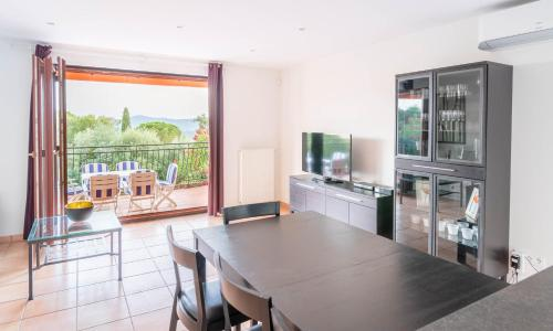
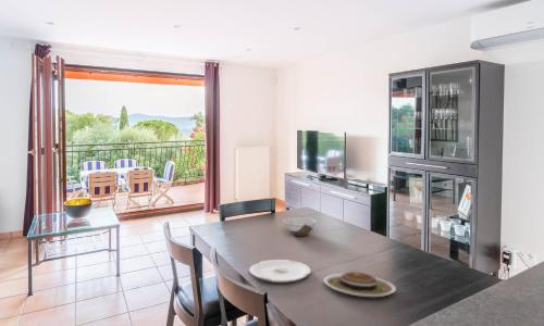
+ plate (358, 281)
+ bowl (299, 227)
+ plate (280, 271)
